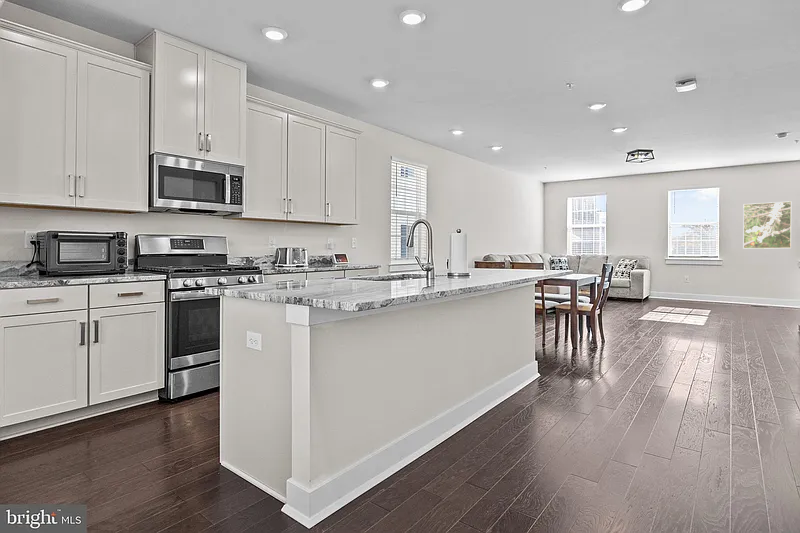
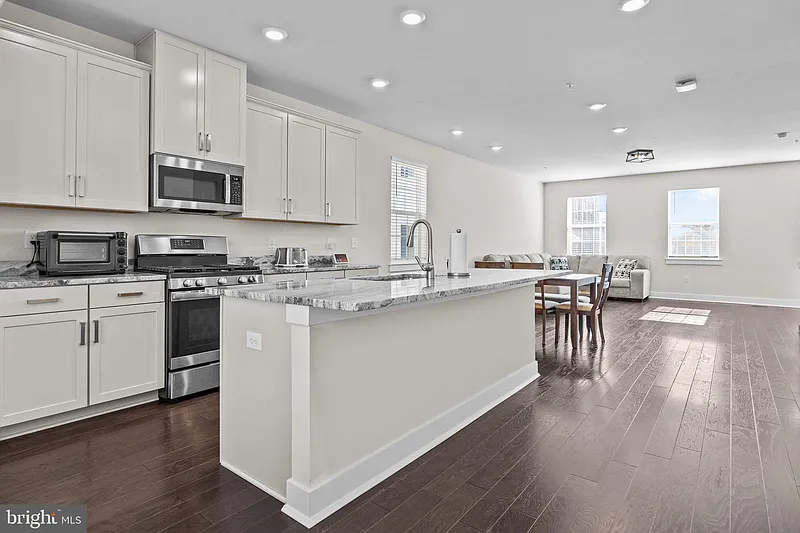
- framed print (766, 225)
